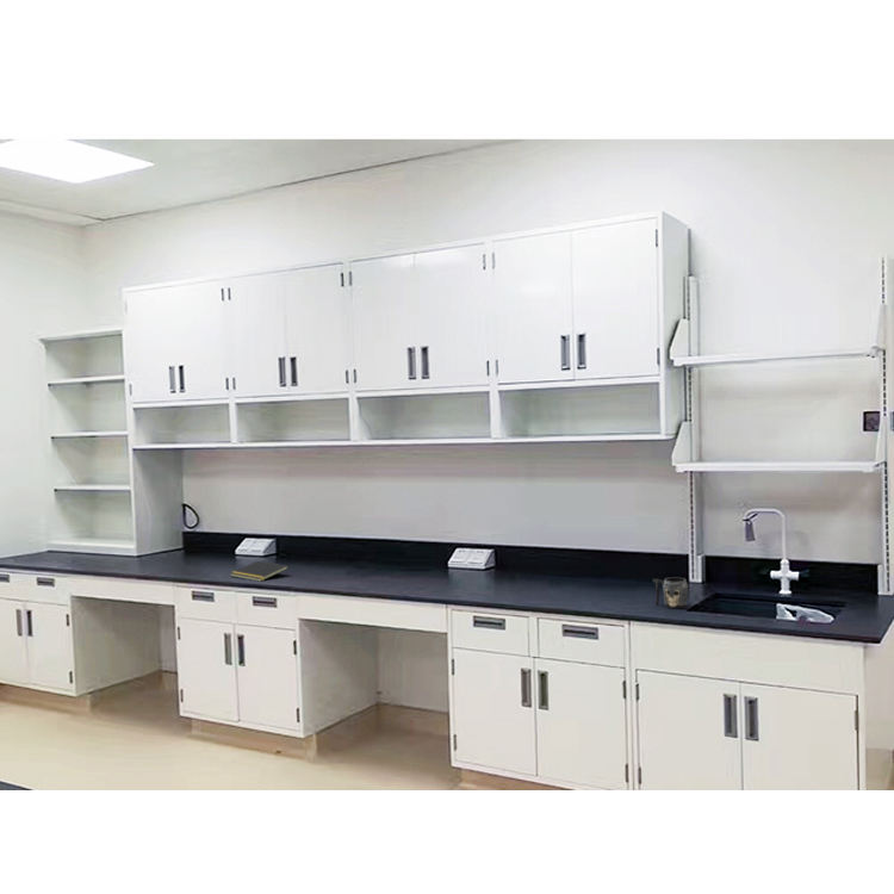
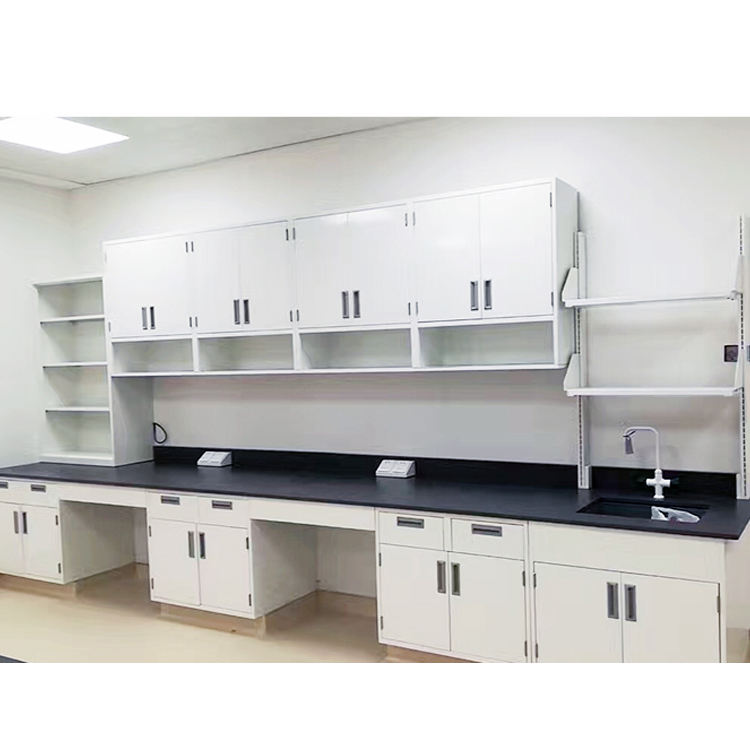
- notepad (259, 570)
- mug (670, 592)
